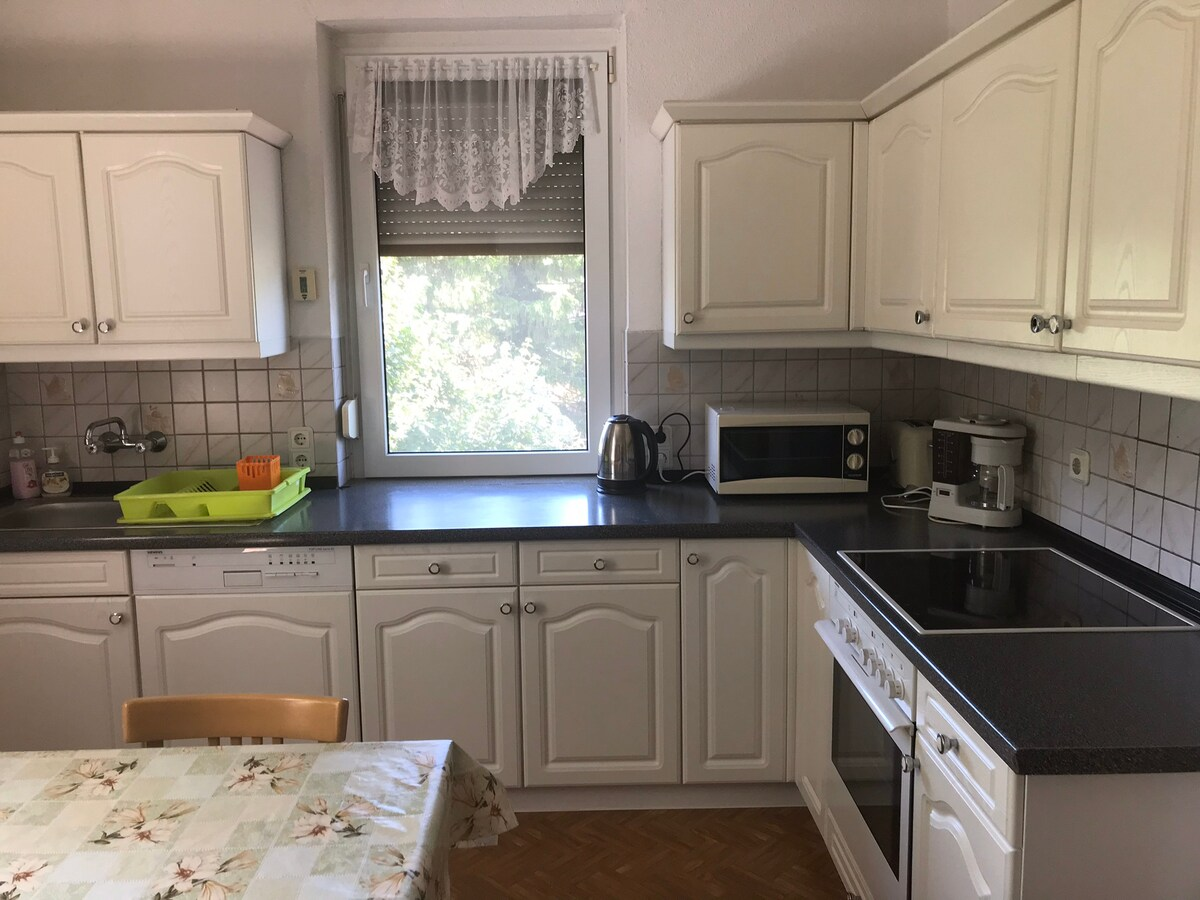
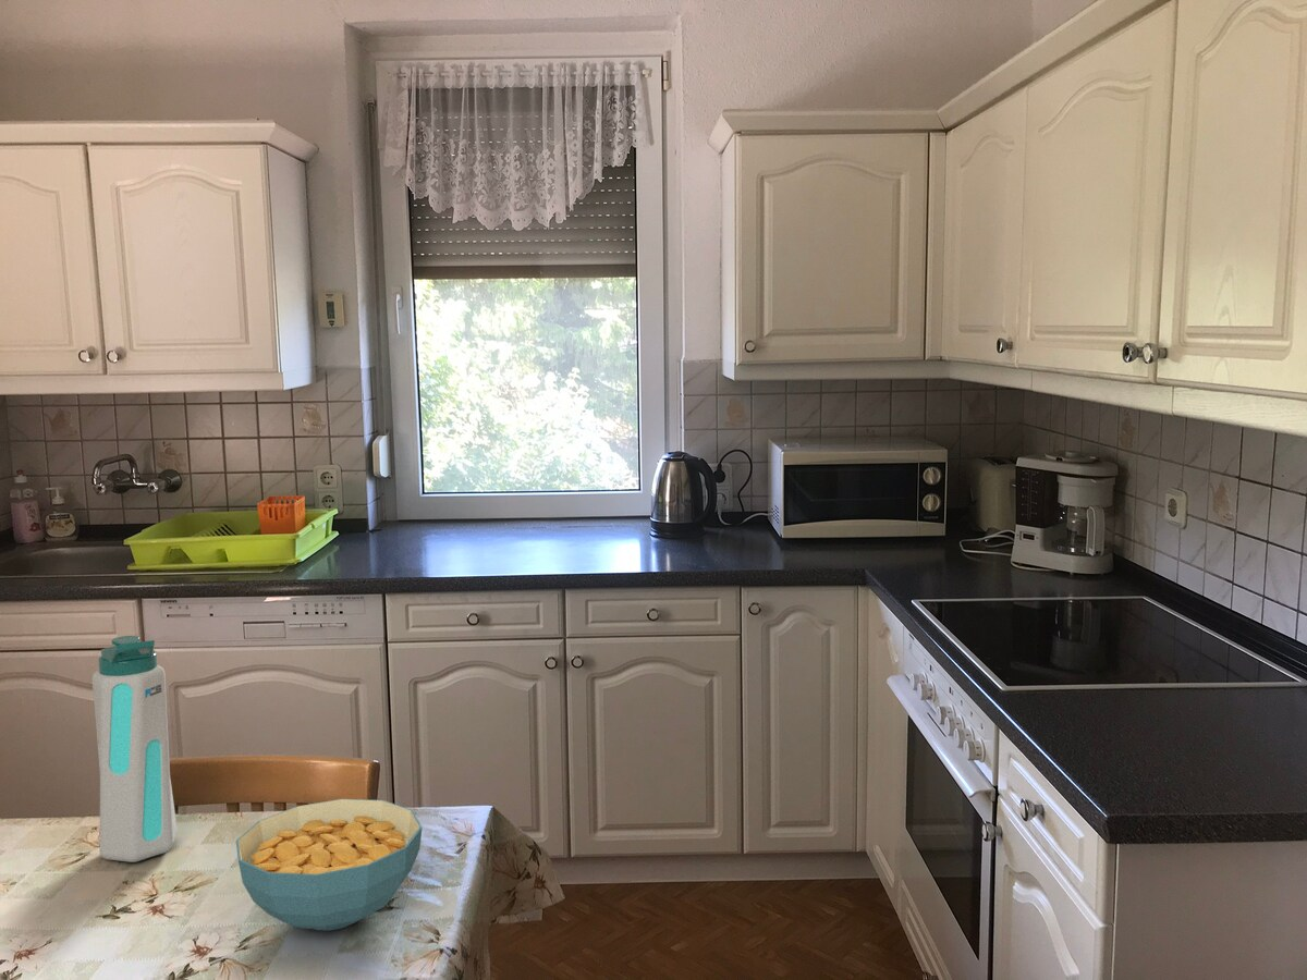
+ cereal bowl (331, 875)
+ water bottle (135, 745)
